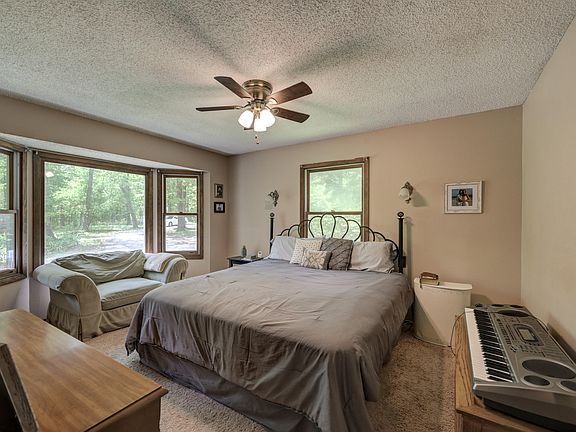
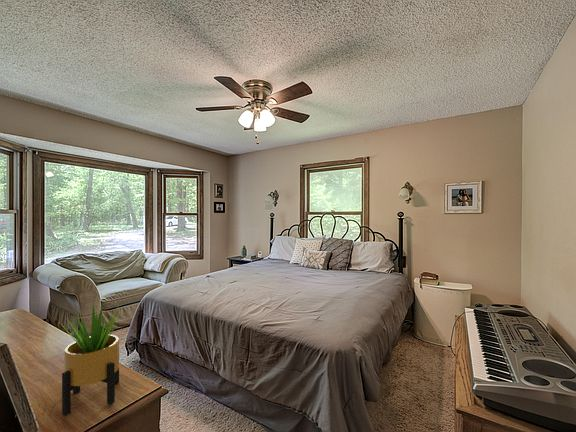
+ potted plant (93, 351)
